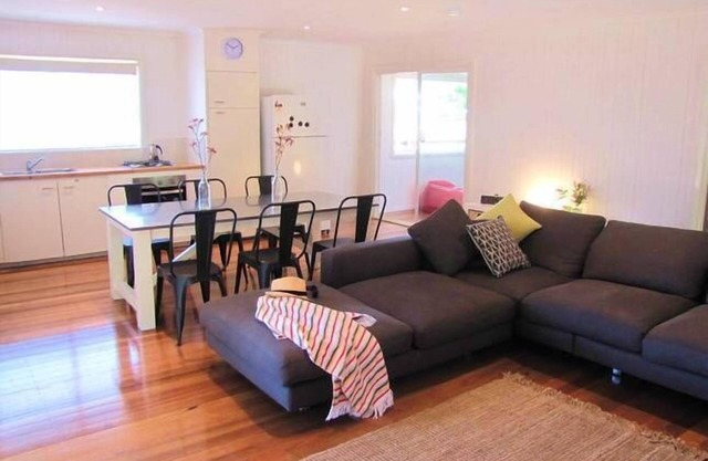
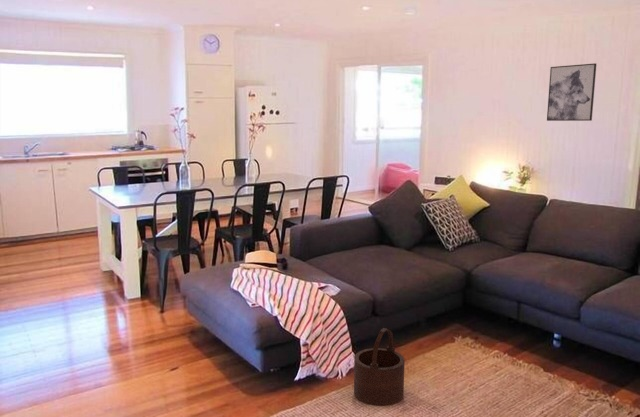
+ wooden bucket (379, 361)
+ wall art (570, 93)
